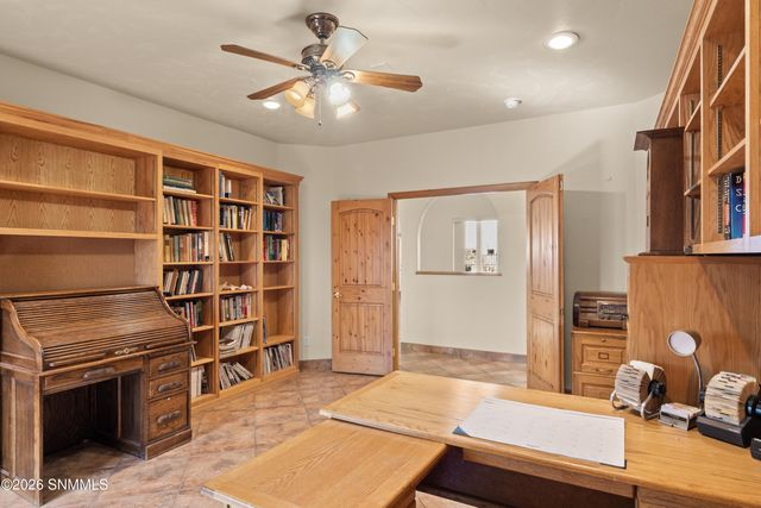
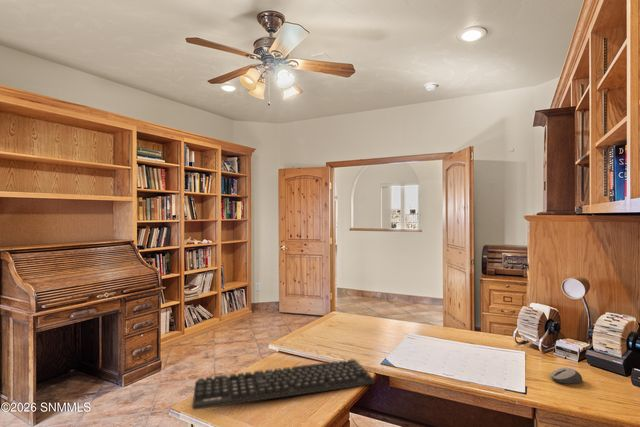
+ keyboard (285, 380)
+ computer mouse (566, 375)
